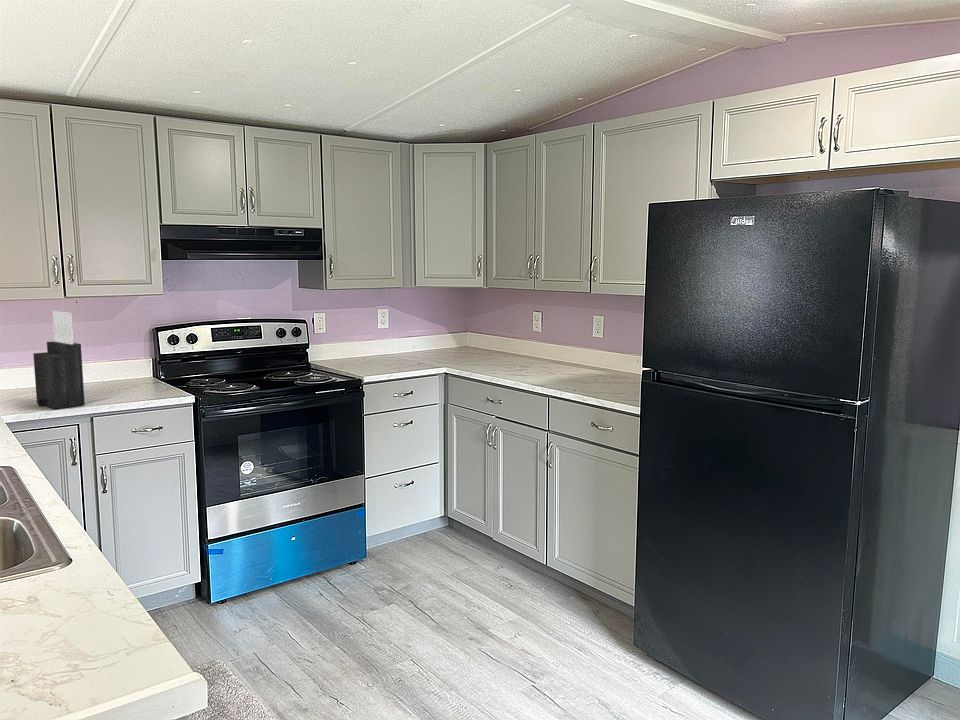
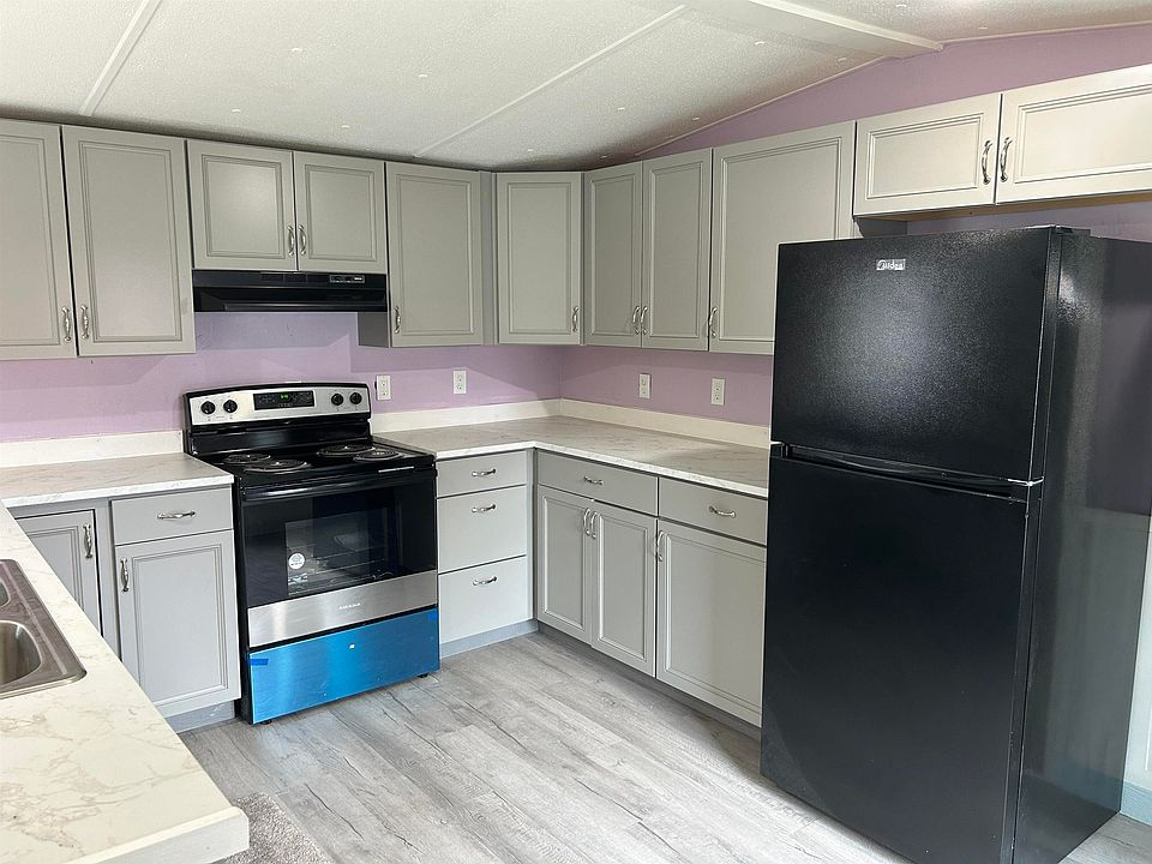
- knife block (54, 358)
